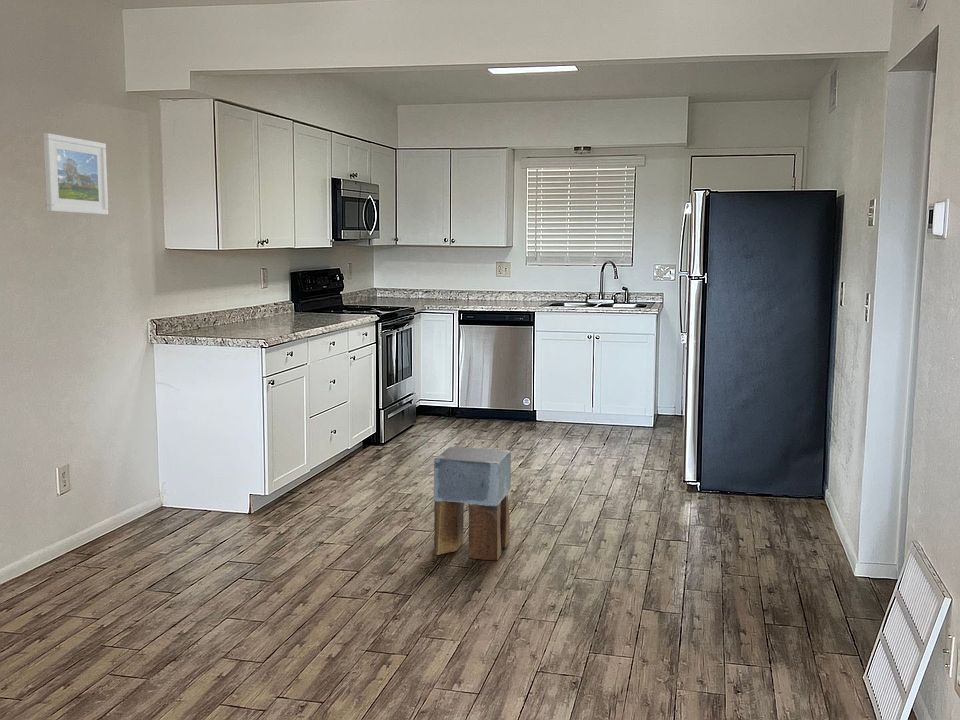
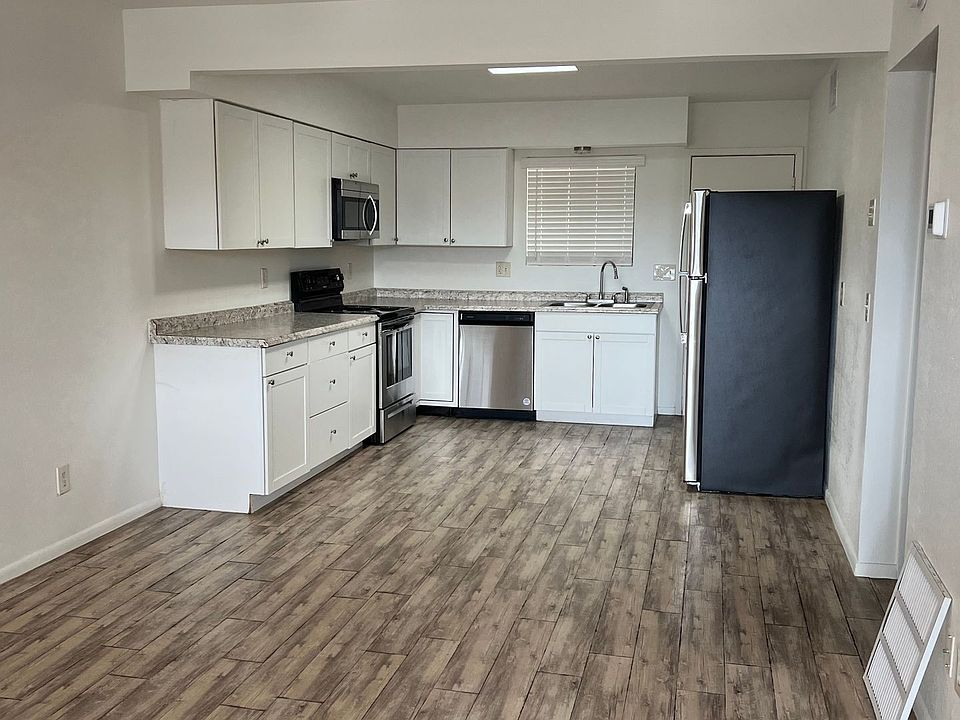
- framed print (77, 175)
- stool (472, 501)
